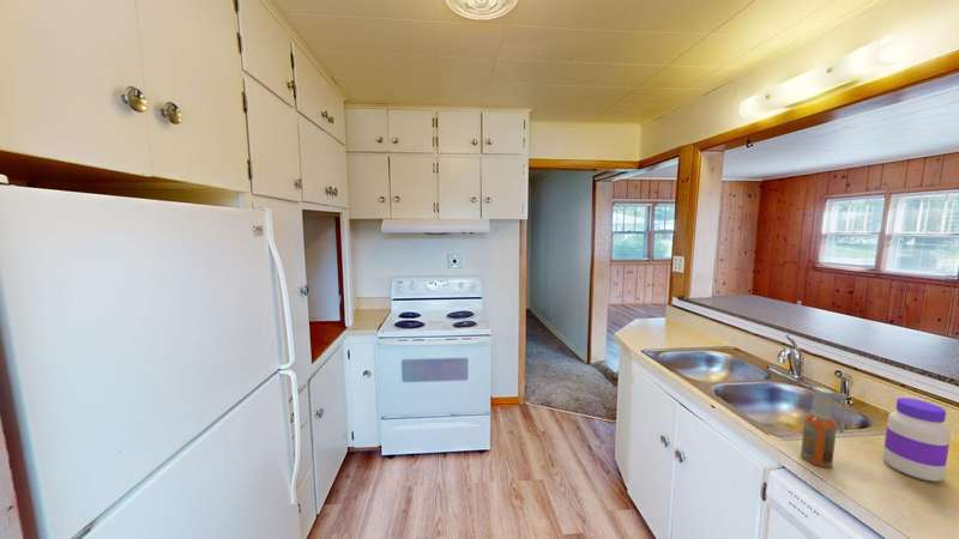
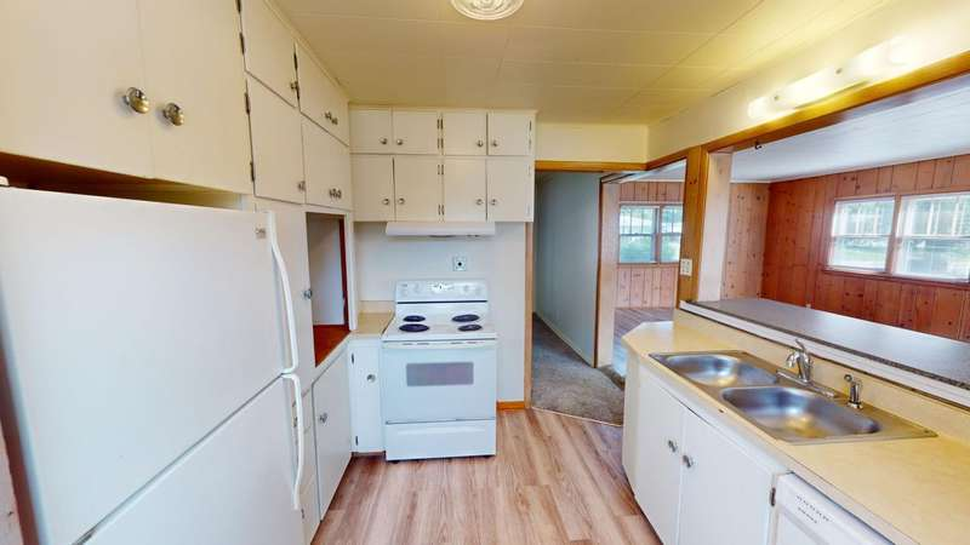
- spray bottle (822, 425)
- jar (916, 436)
